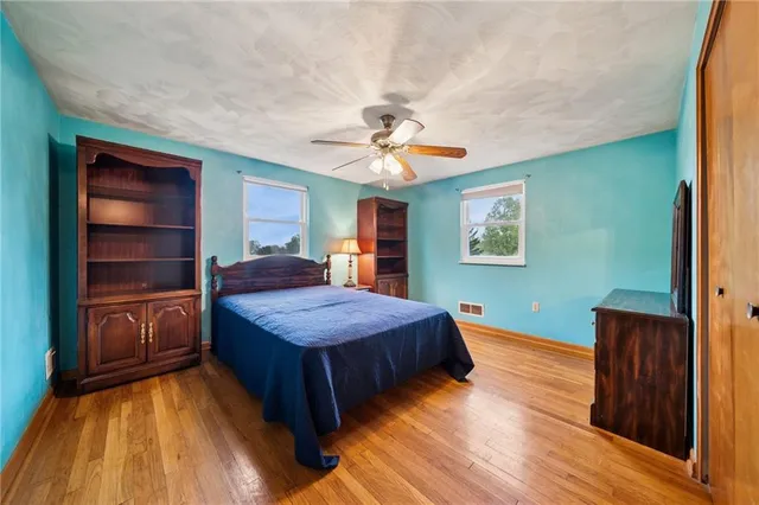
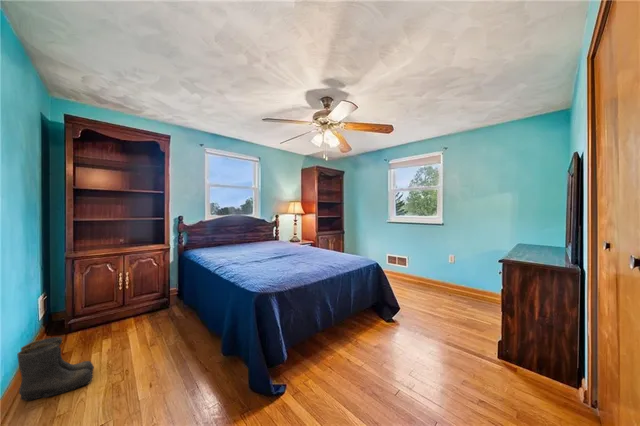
+ boots (59, 362)
